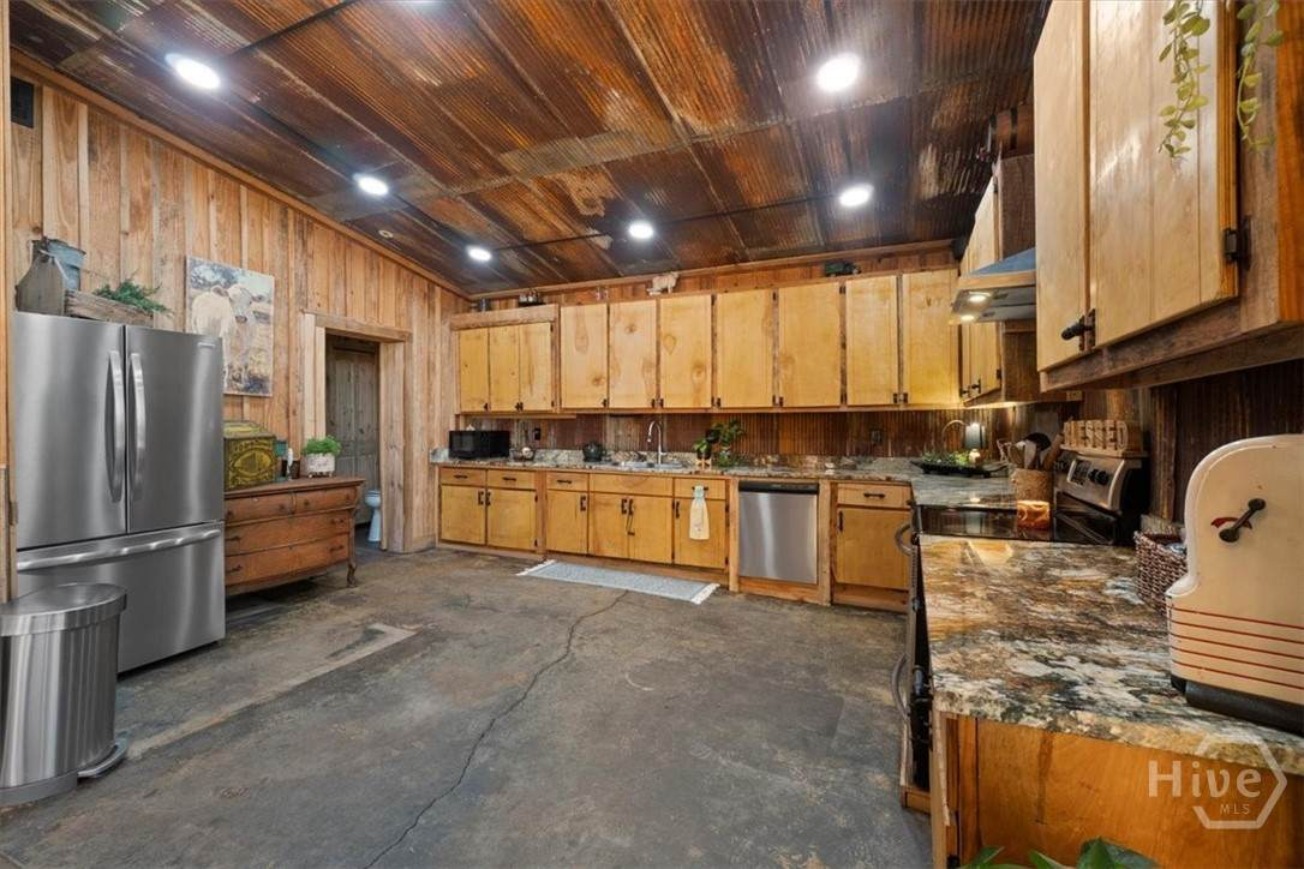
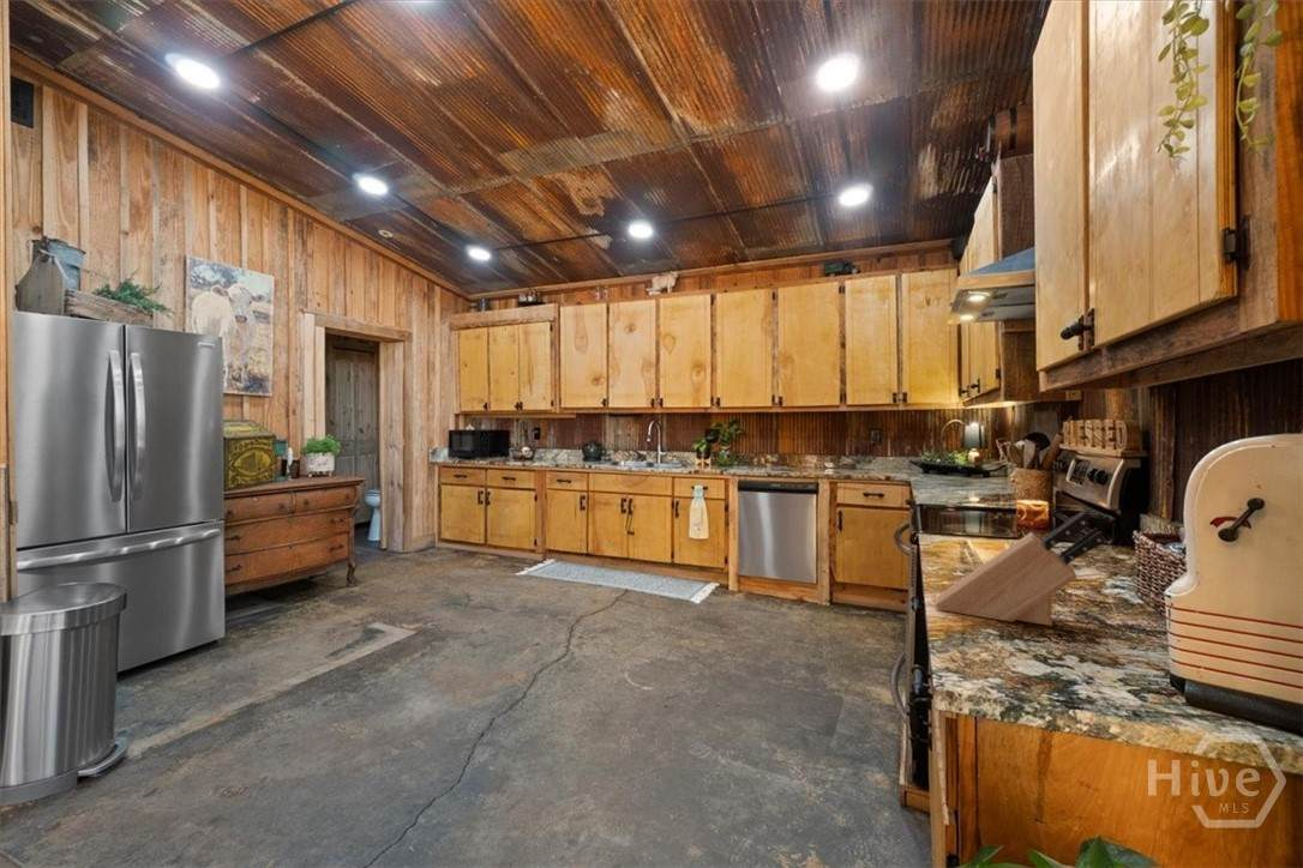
+ knife block (1013, 561)
